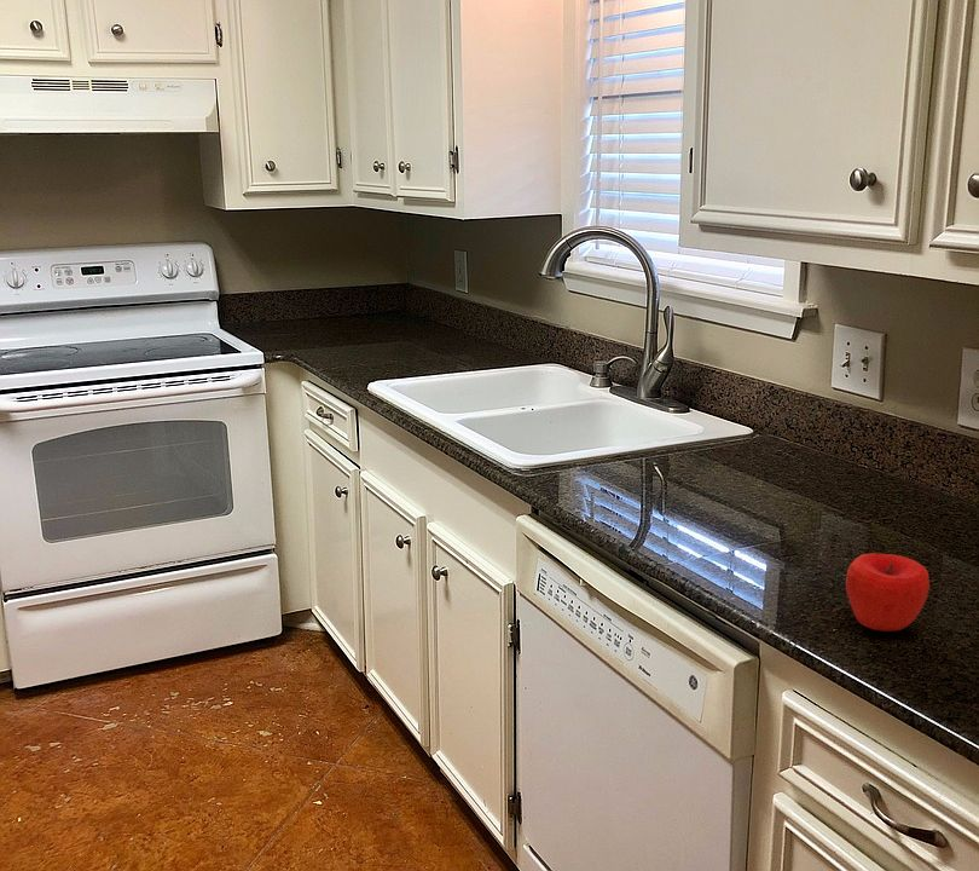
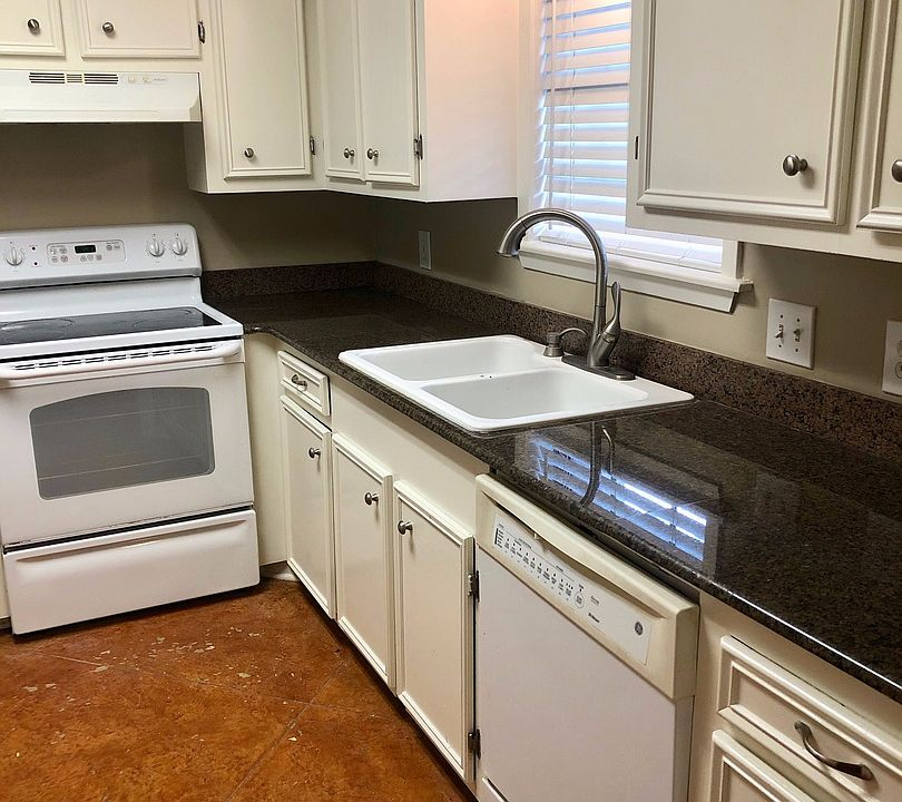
- apple (885, 594)
